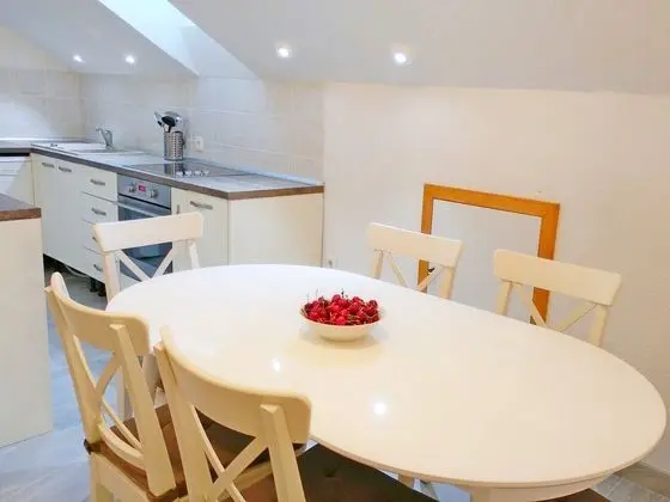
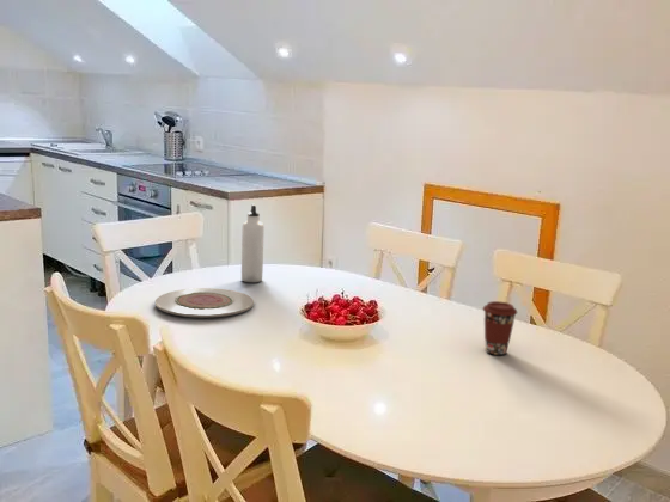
+ coffee cup (498, 327)
+ plate (205, 301)
+ water bottle (252, 243)
